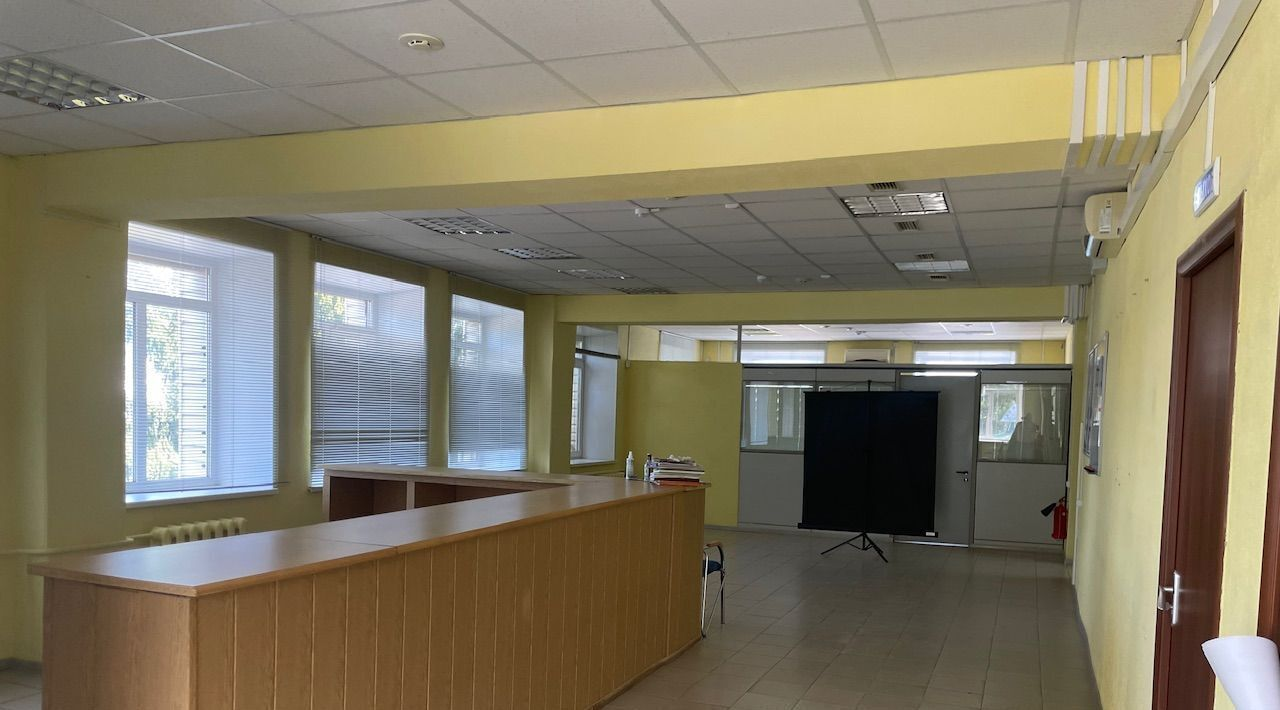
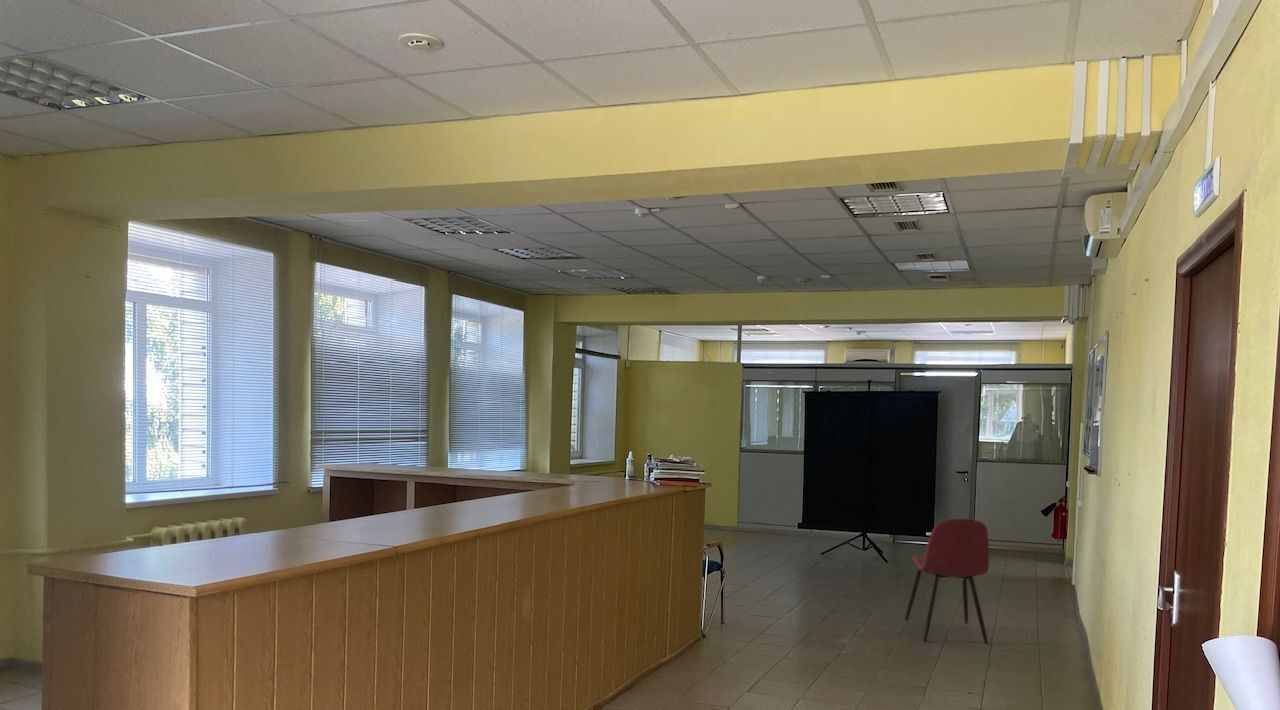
+ dining chair (949, 573)
